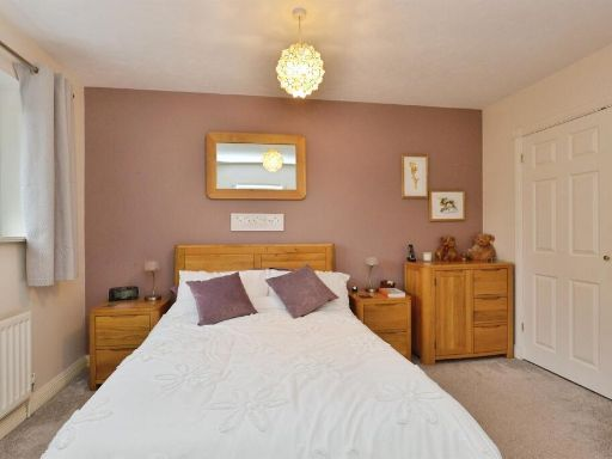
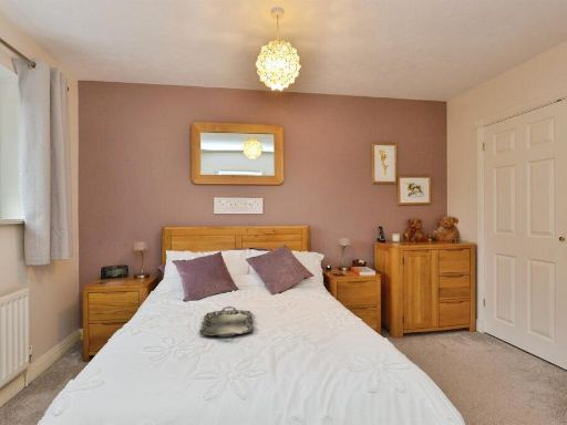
+ serving tray (227, 321)
